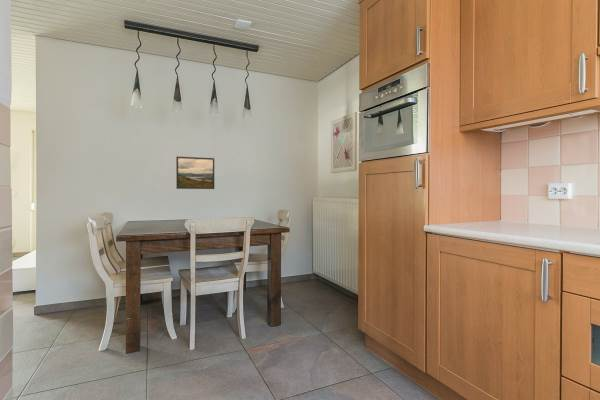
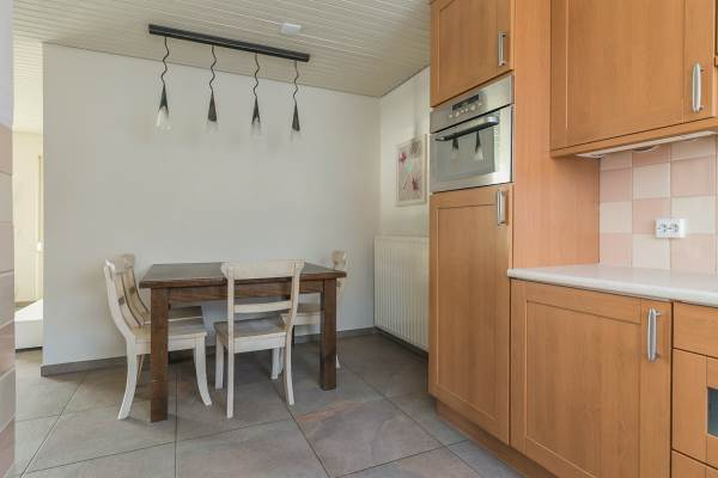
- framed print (195, 173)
